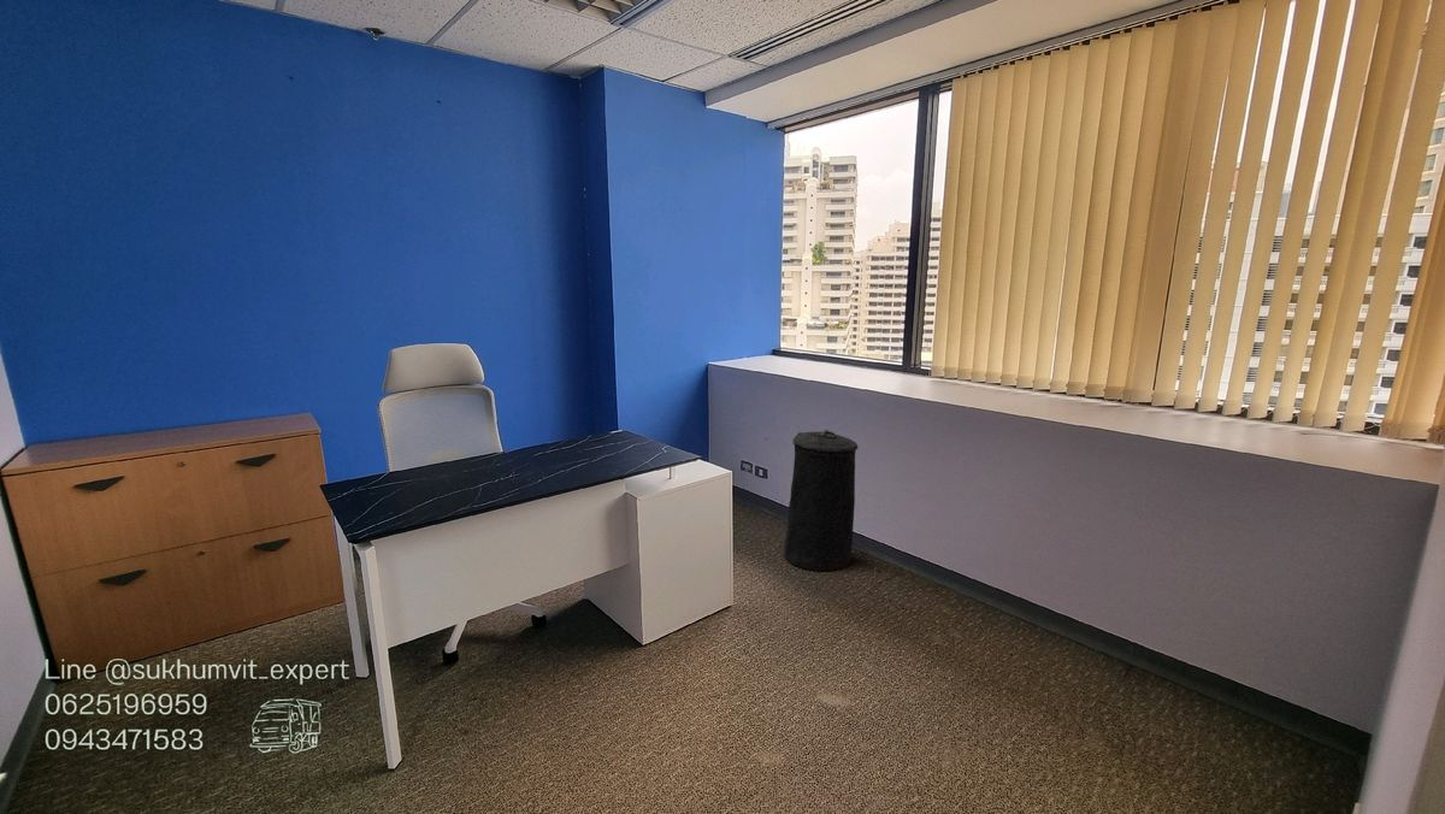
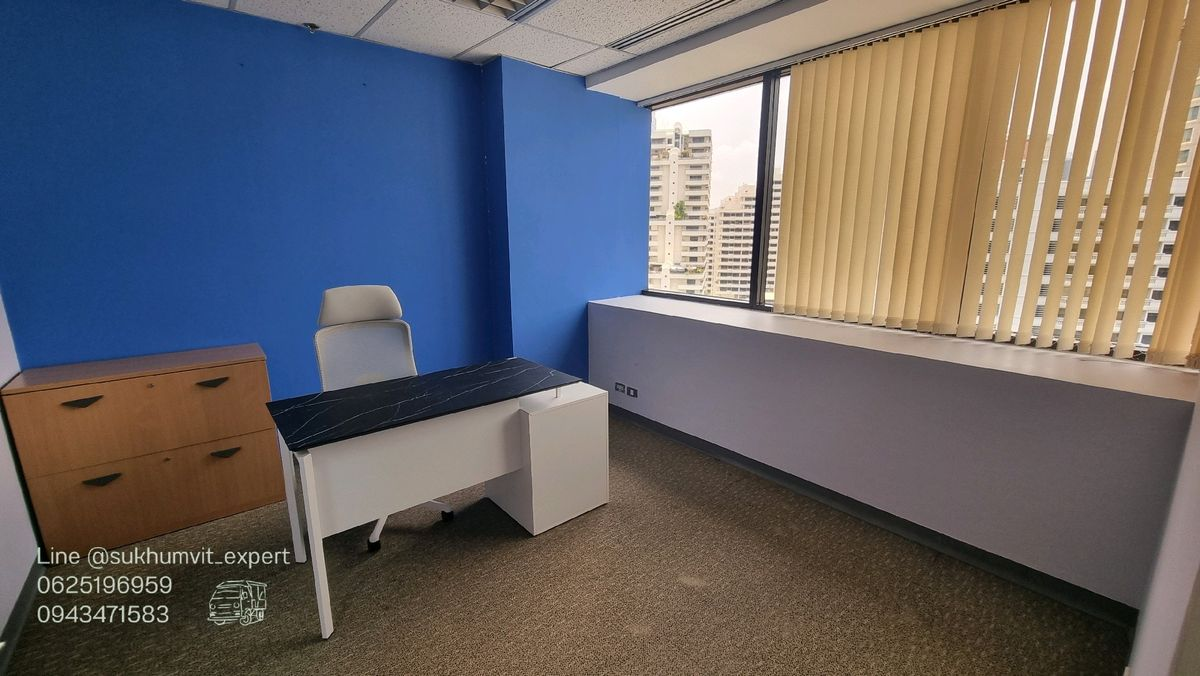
- trash can (815, 491)
